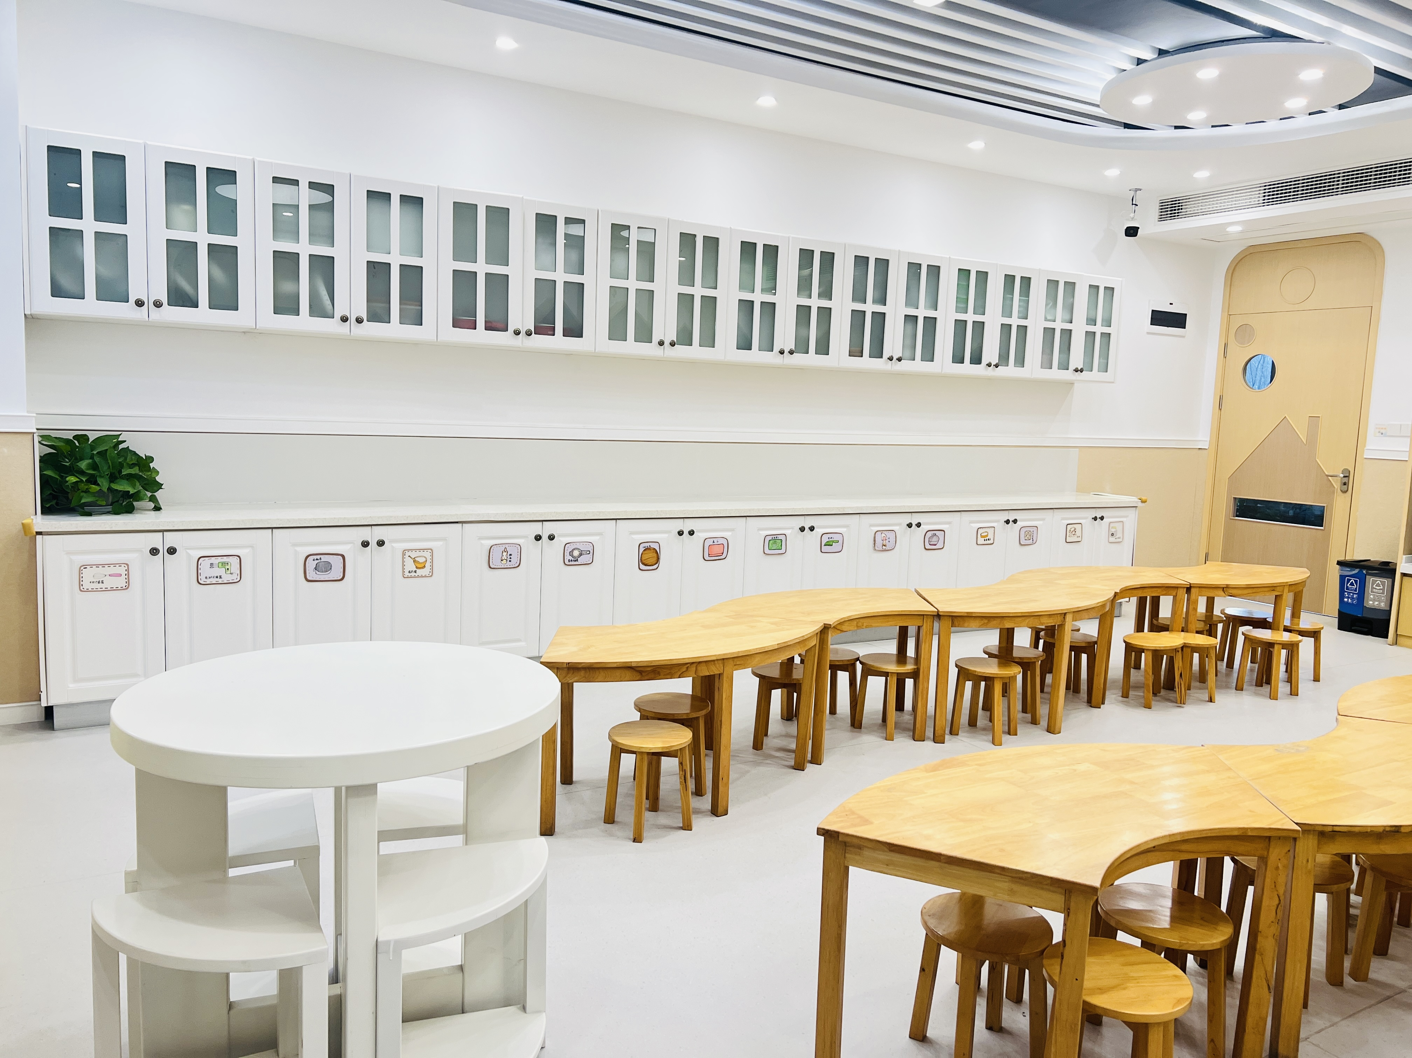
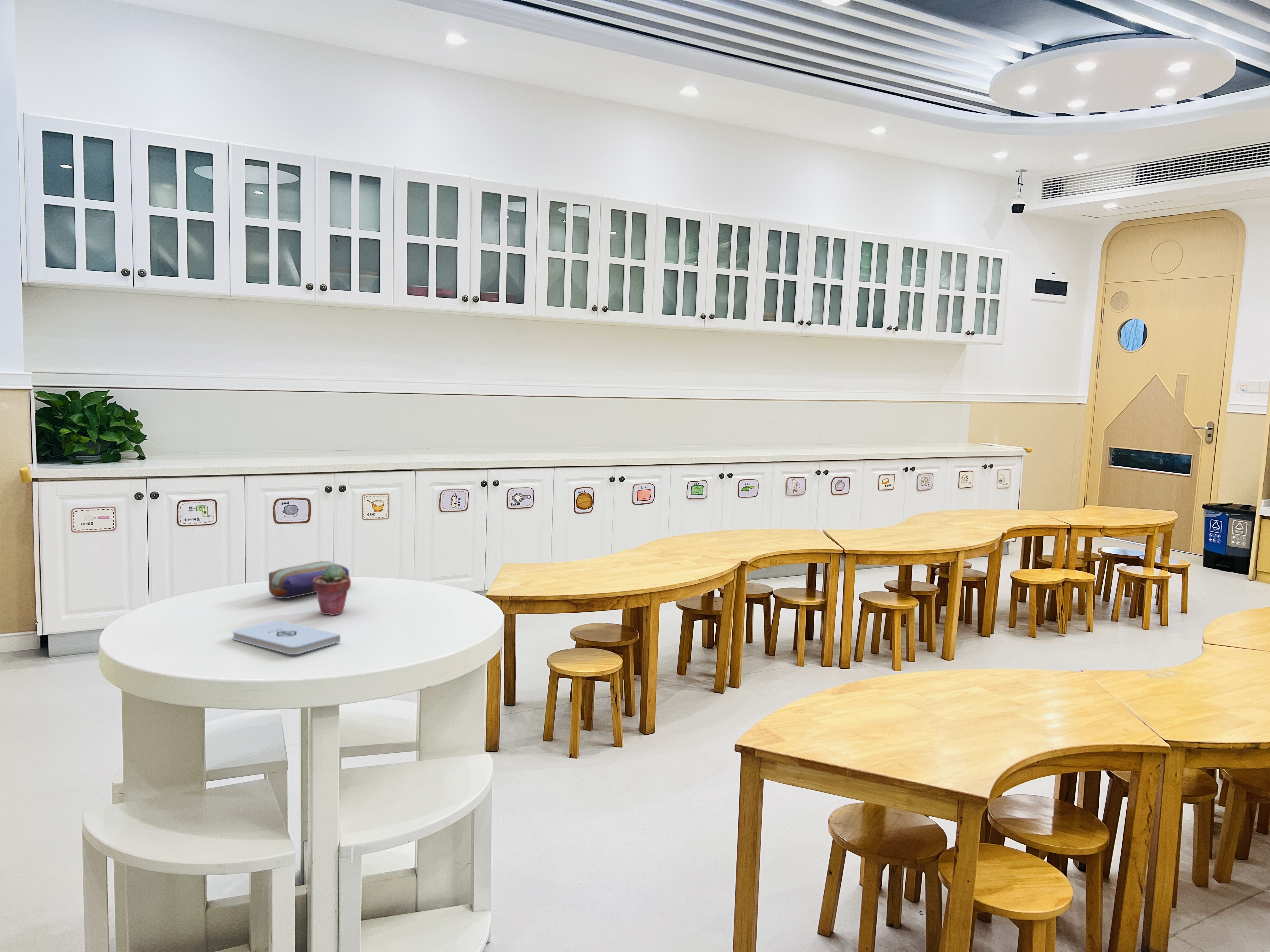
+ pencil case (310, 579)
+ notepad (285, 637)
+ potted succulent (332, 588)
